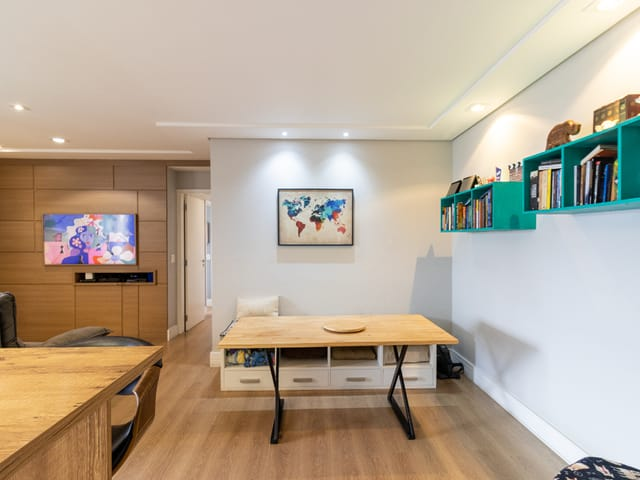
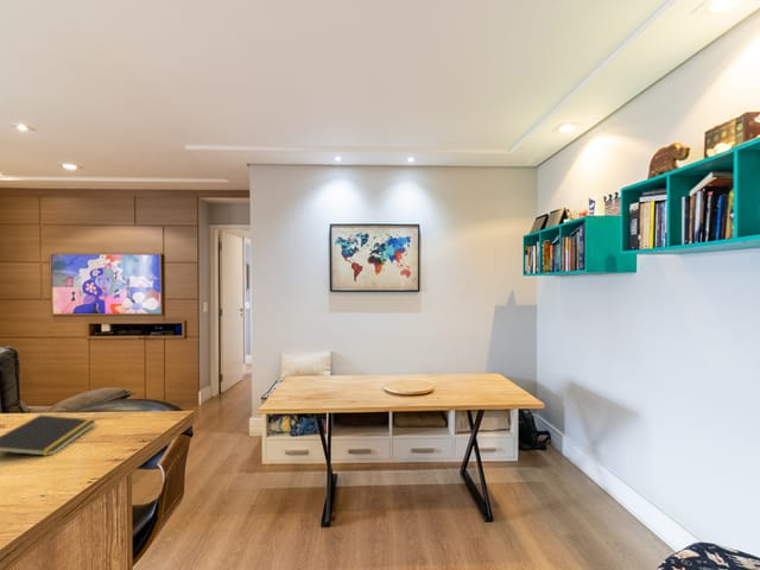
+ notepad (45, 433)
